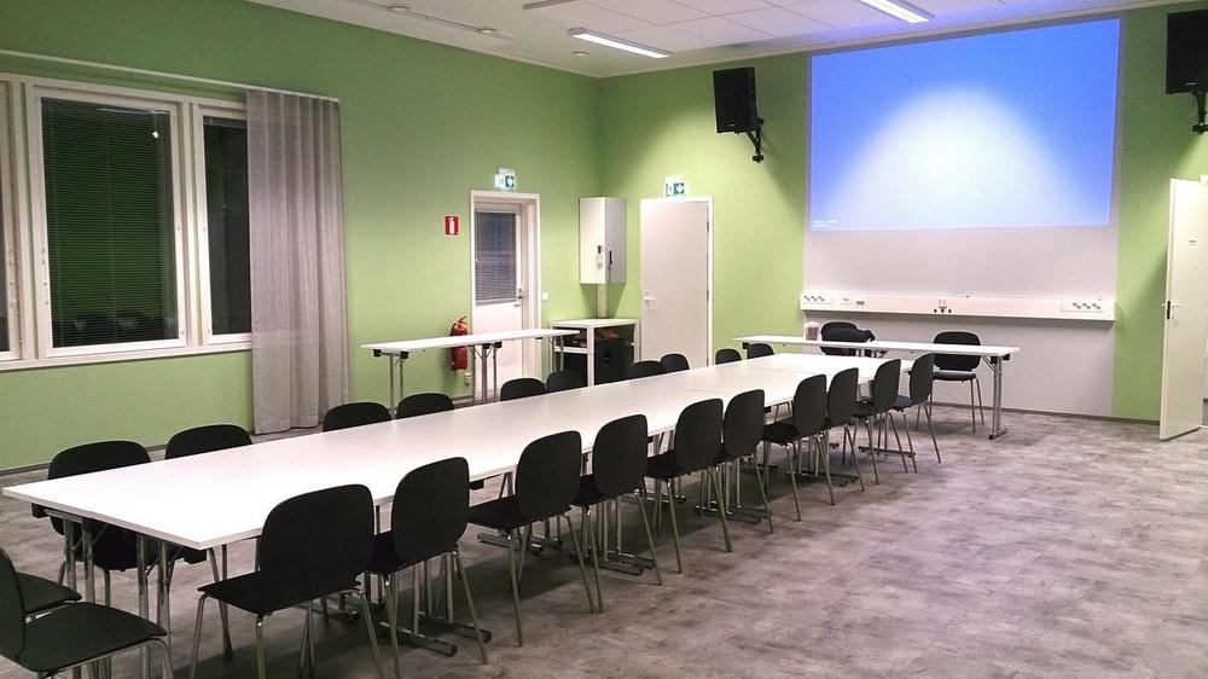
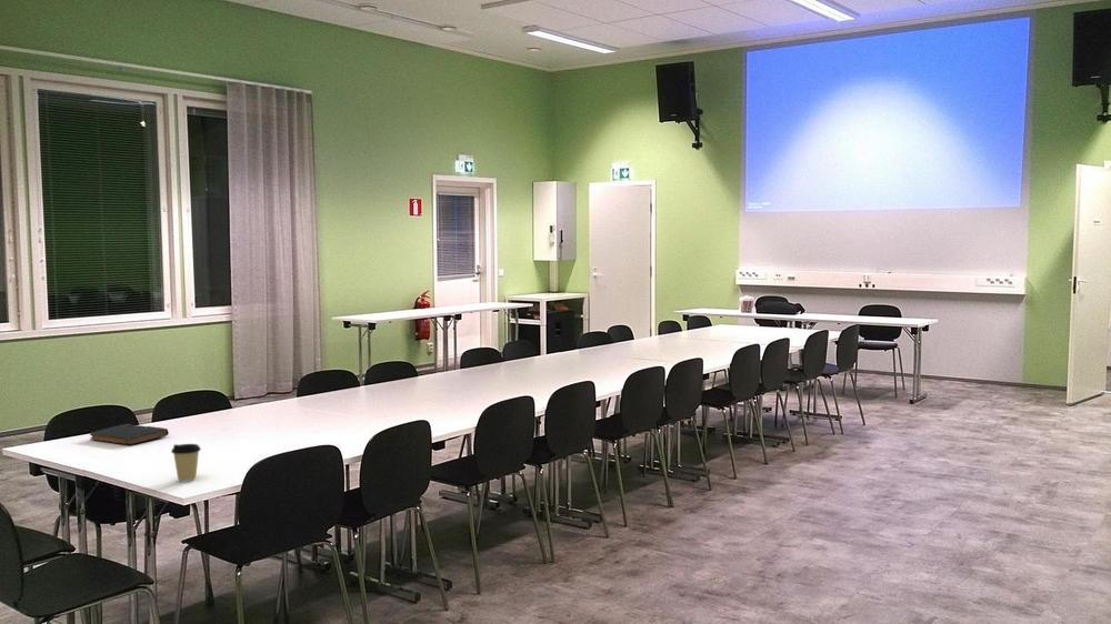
+ coffee cup (186, 462)
+ book (129, 433)
